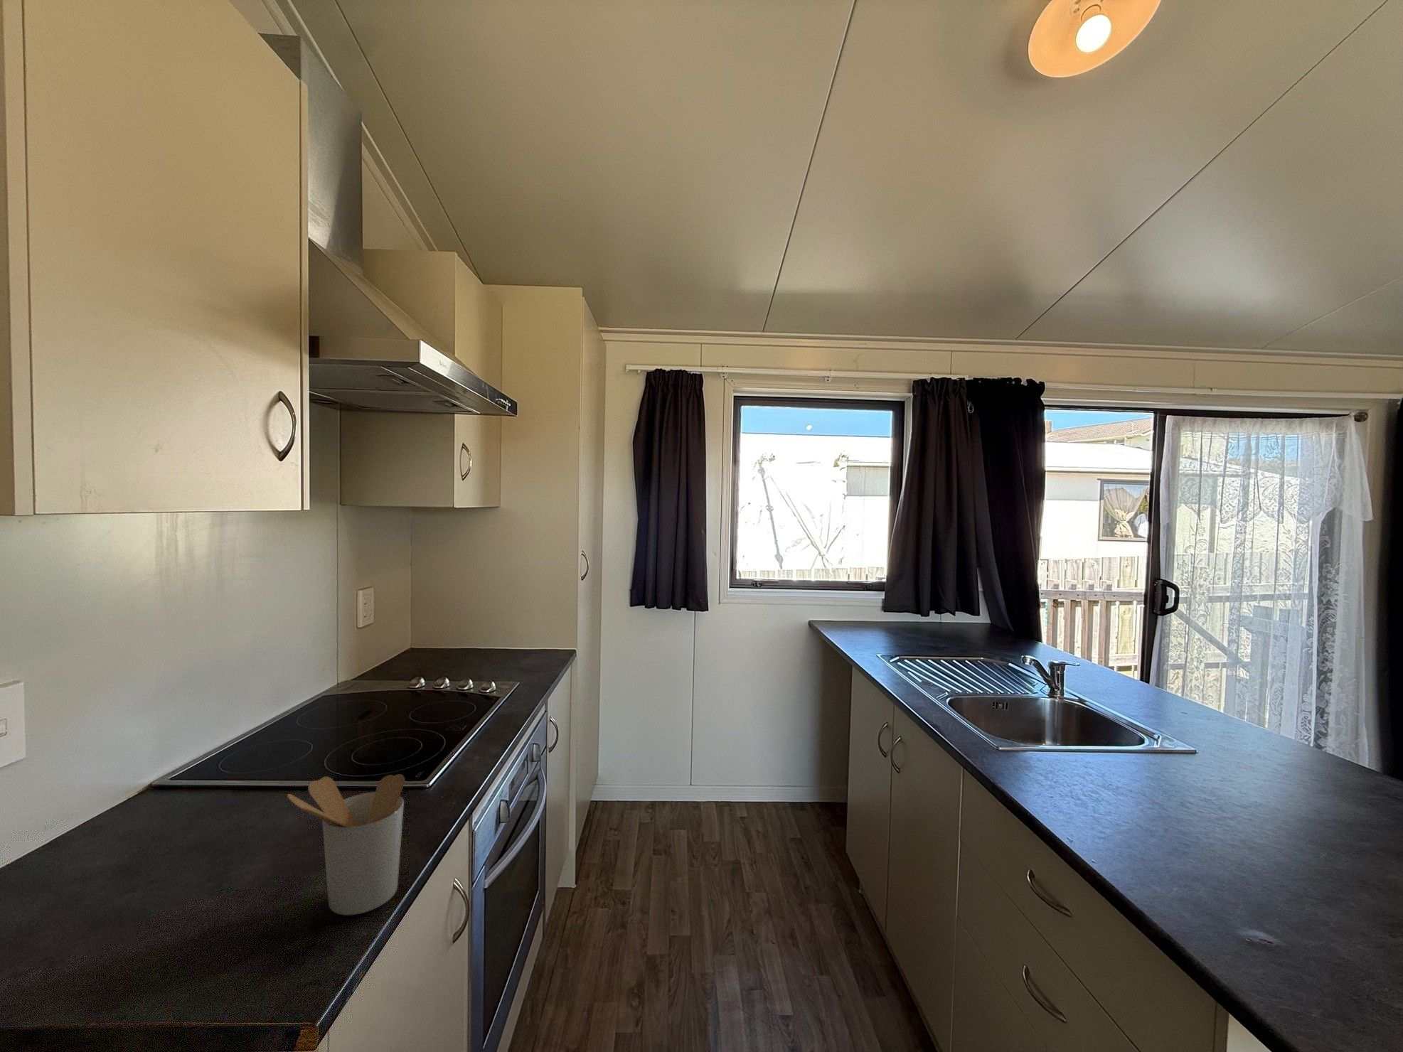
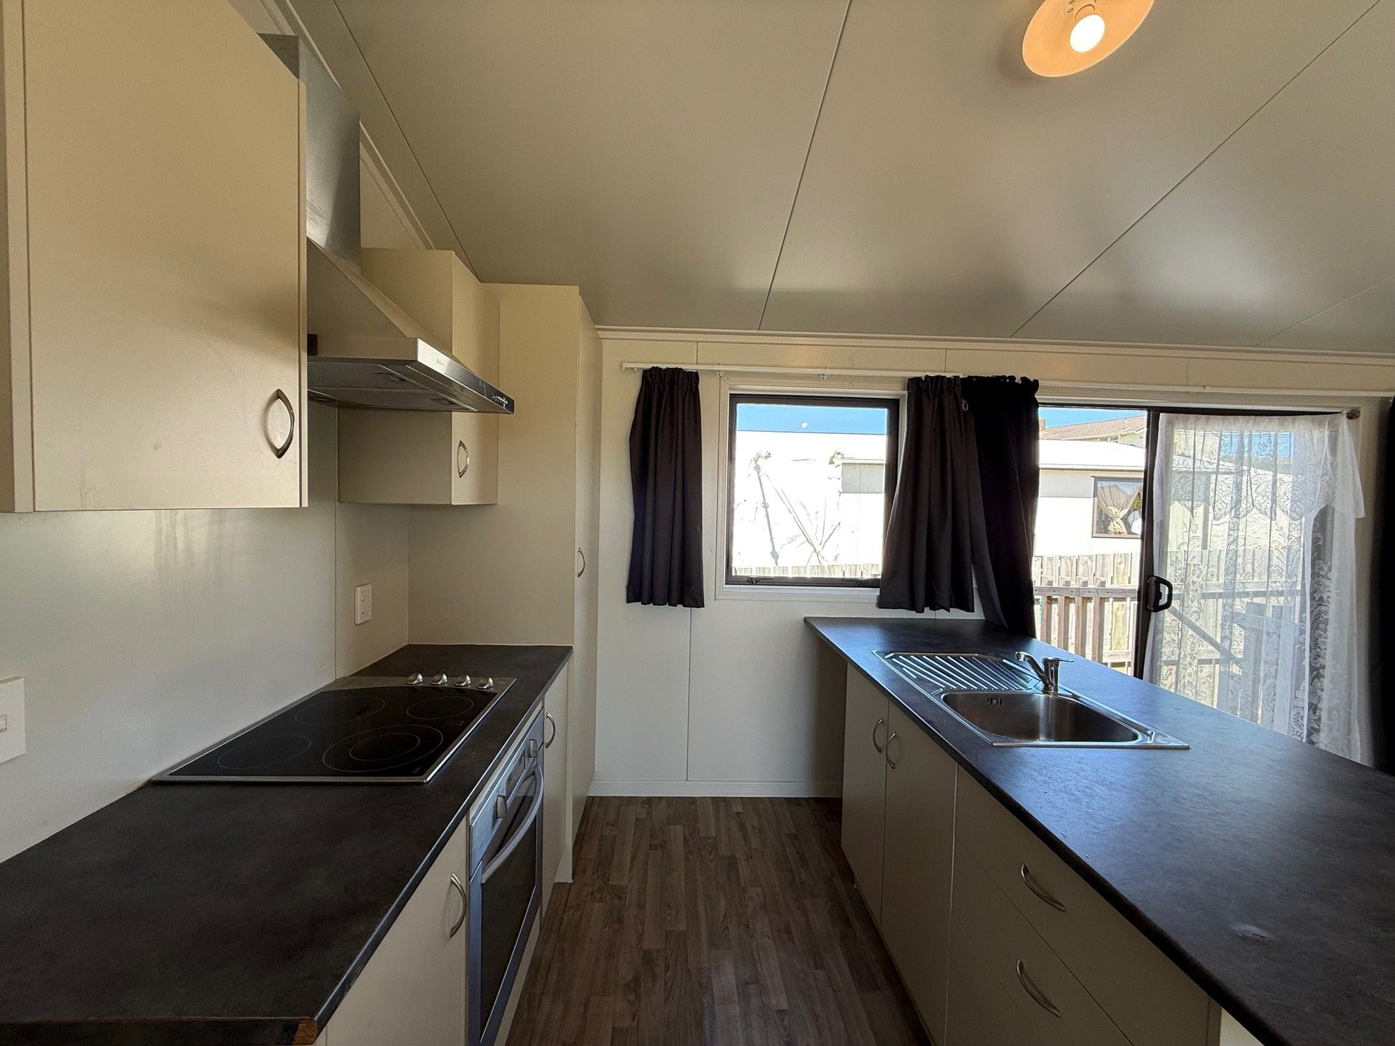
- utensil holder (346, 840)
